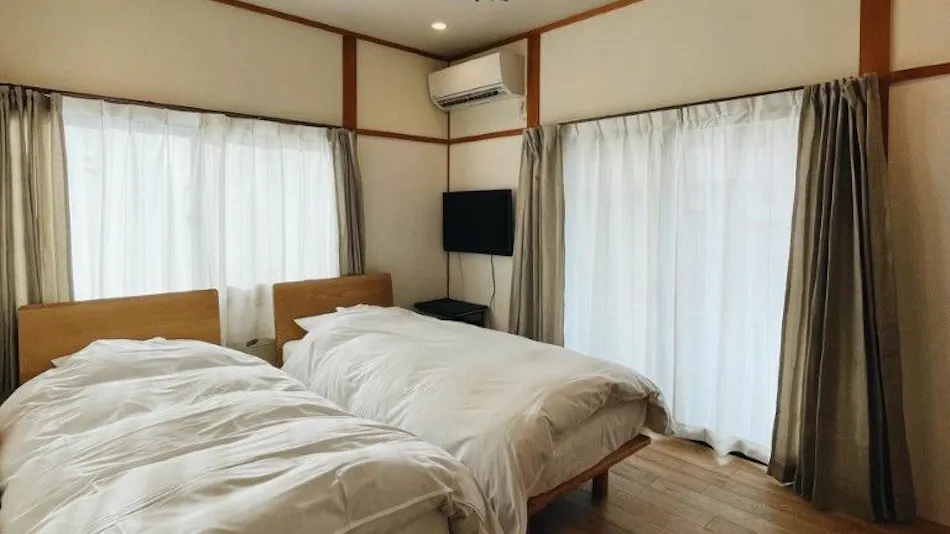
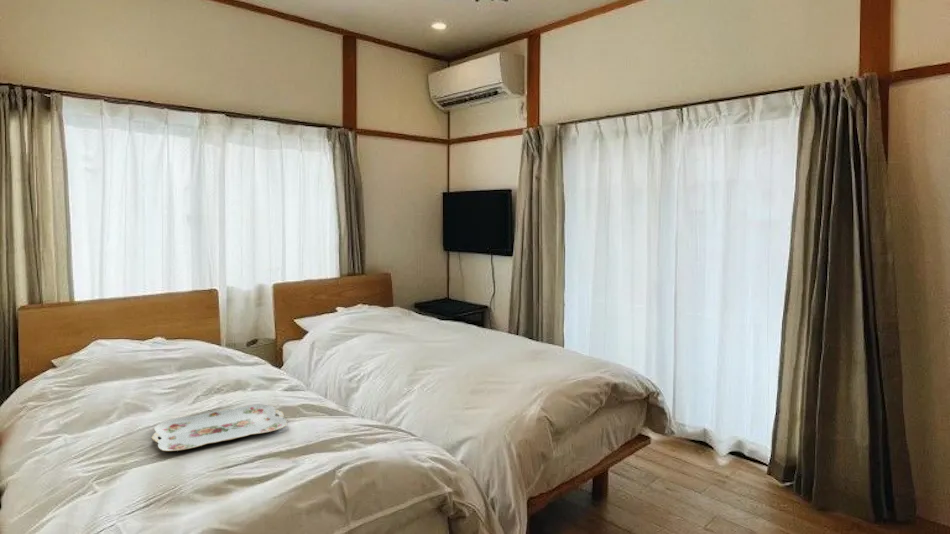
+ serving tray (221, 426)
